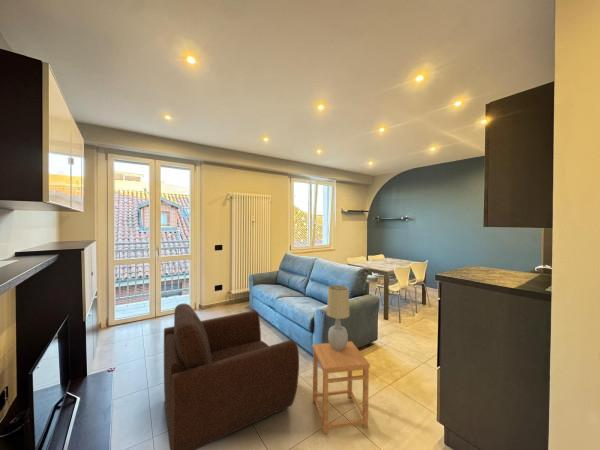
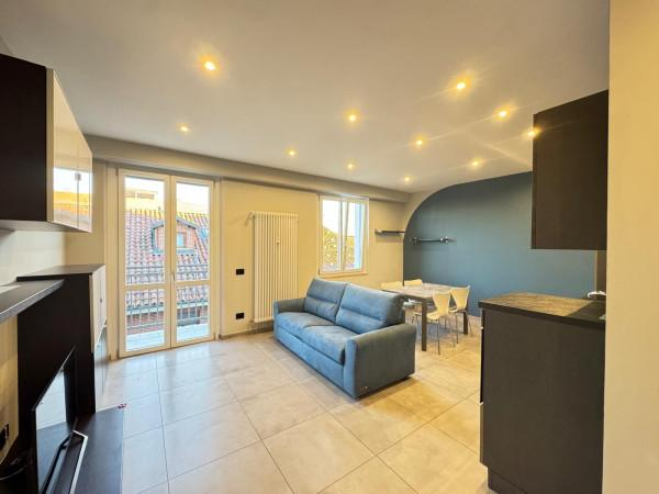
- table lamp (338, 317)
- armchair (227, 353)
- side table (338, 381)
